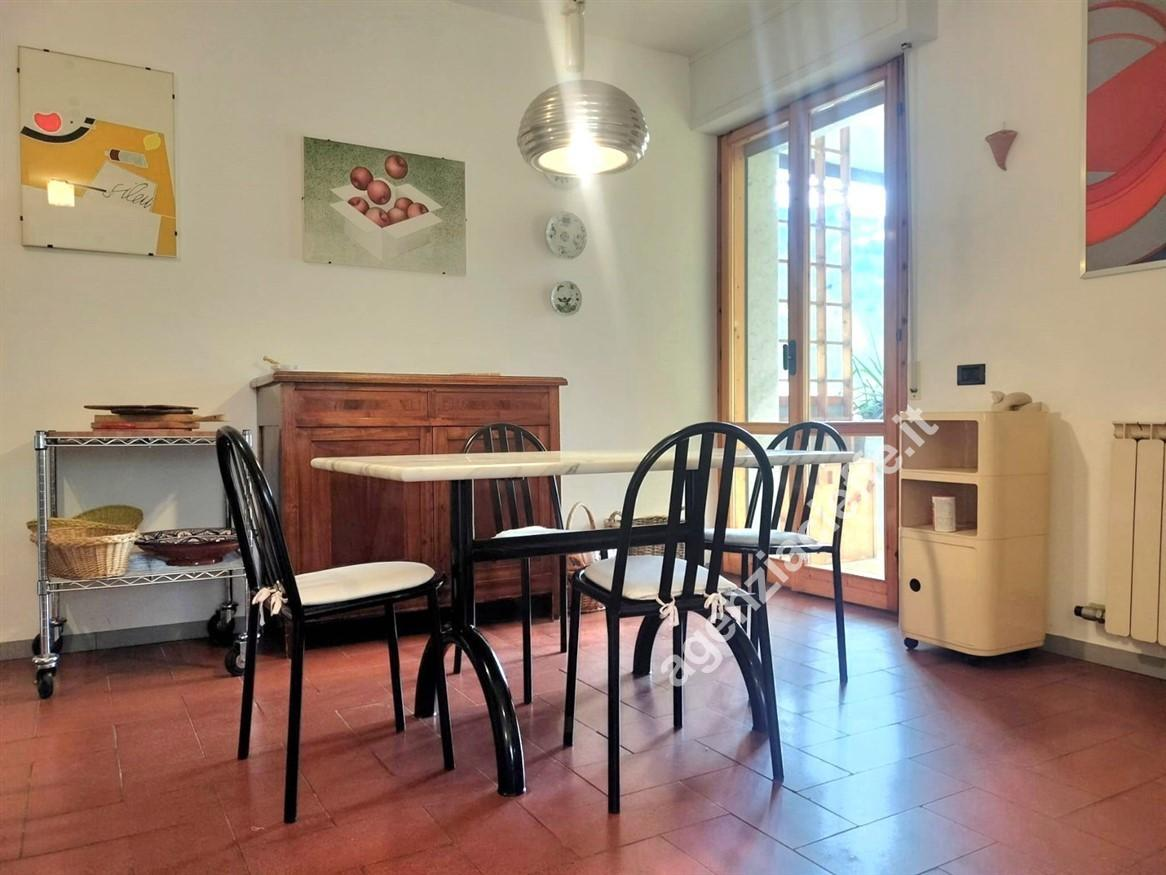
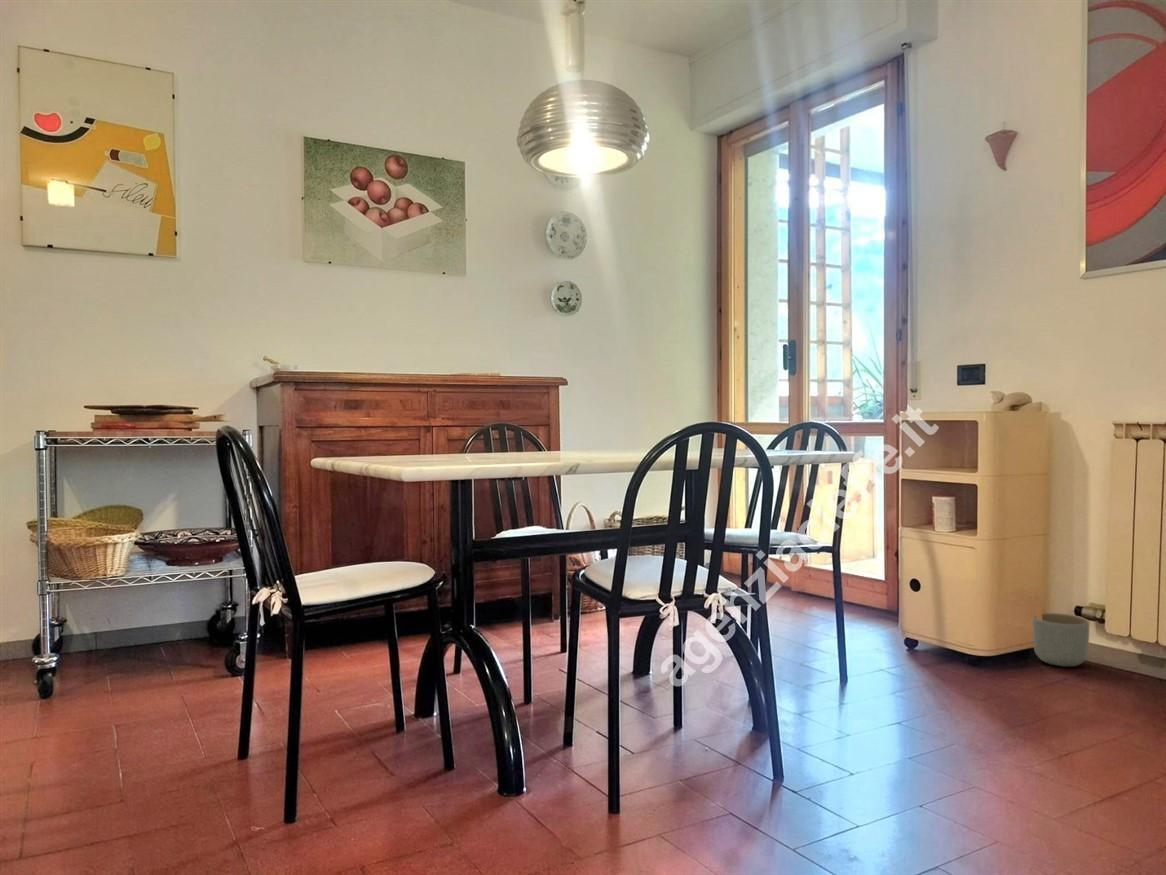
+ planter (1060, 640)
